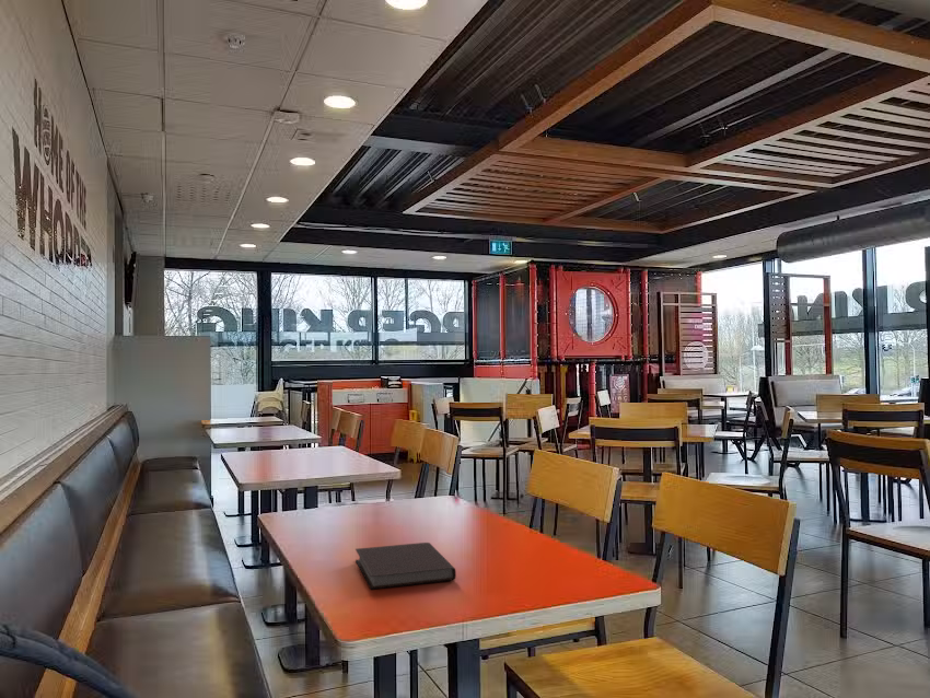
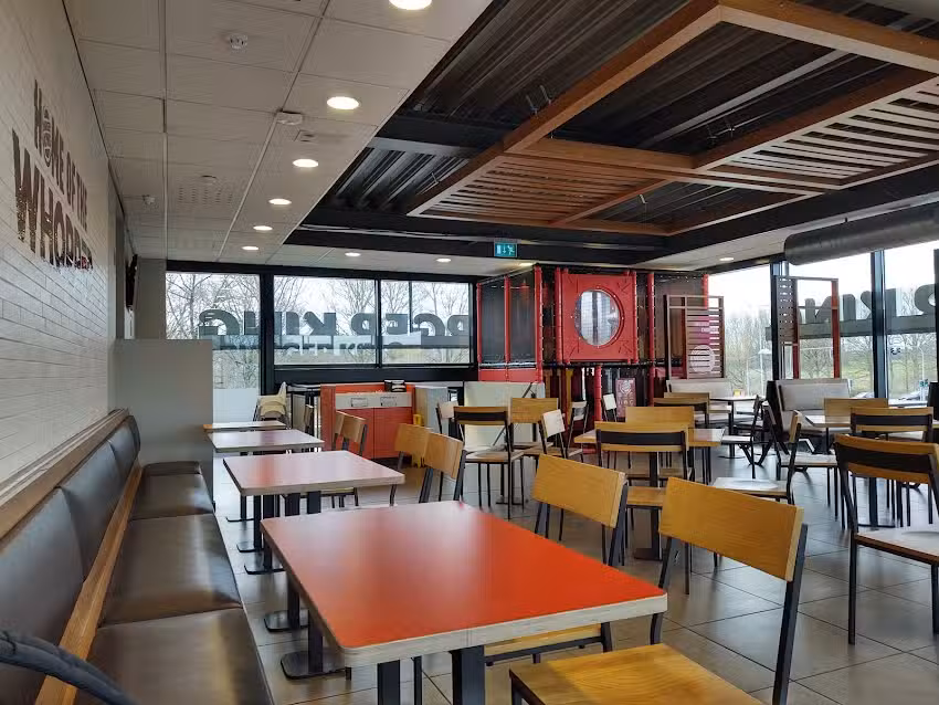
- notebook (403, 563)
